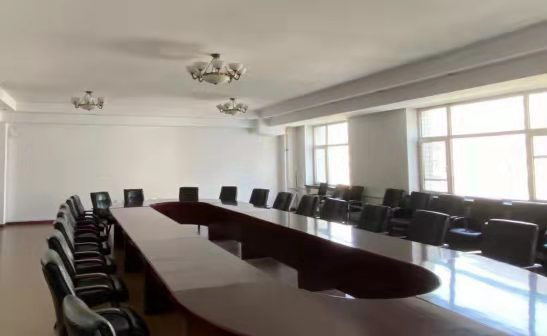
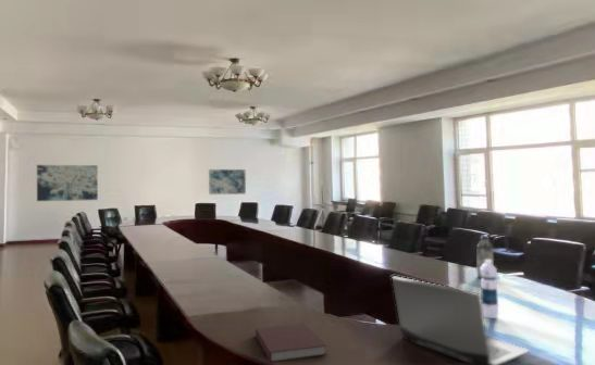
+ laptop computer (457, 313)
+ water bottle (484, 256)
+ wall art (227, 181)
+ water bottle (488, 288)
+ notebook (288, 340)
+ wall art (67, 182)
